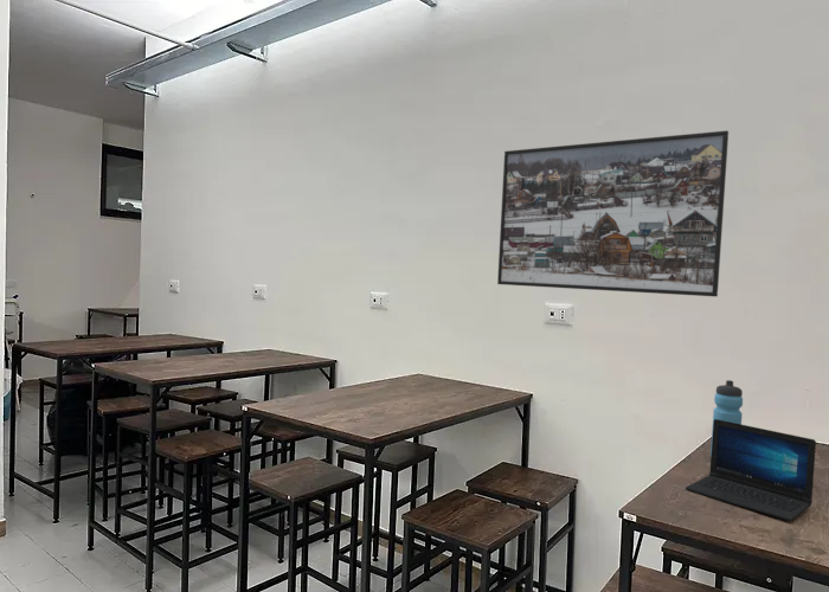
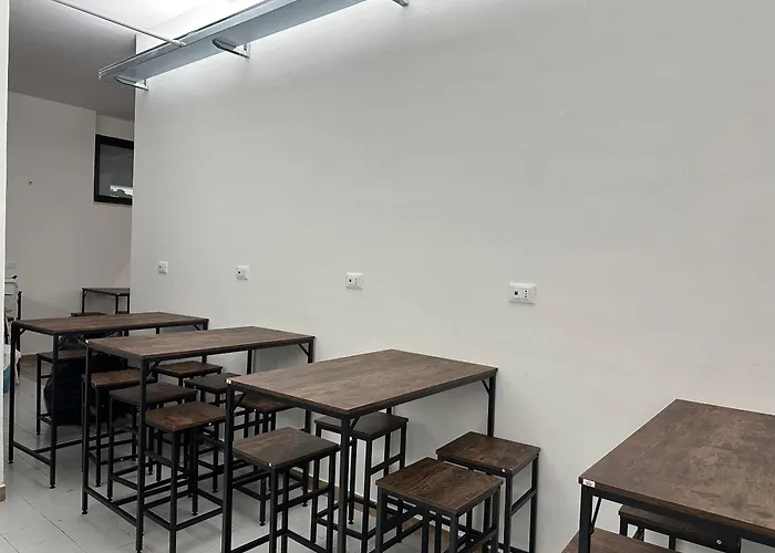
- laptop (748, 465)
- water bottle (726, 420)
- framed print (599, 215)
